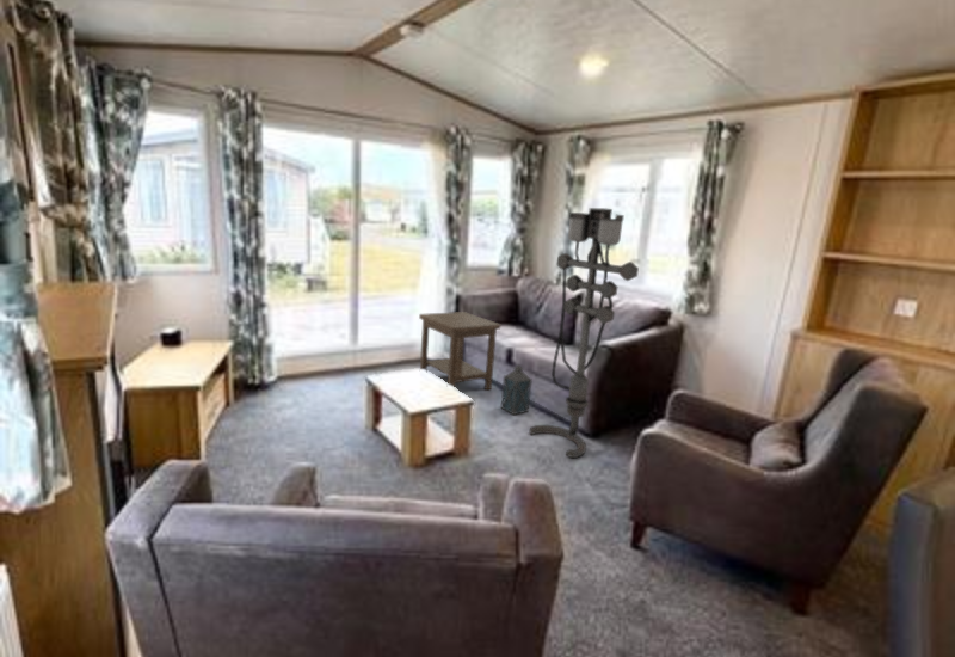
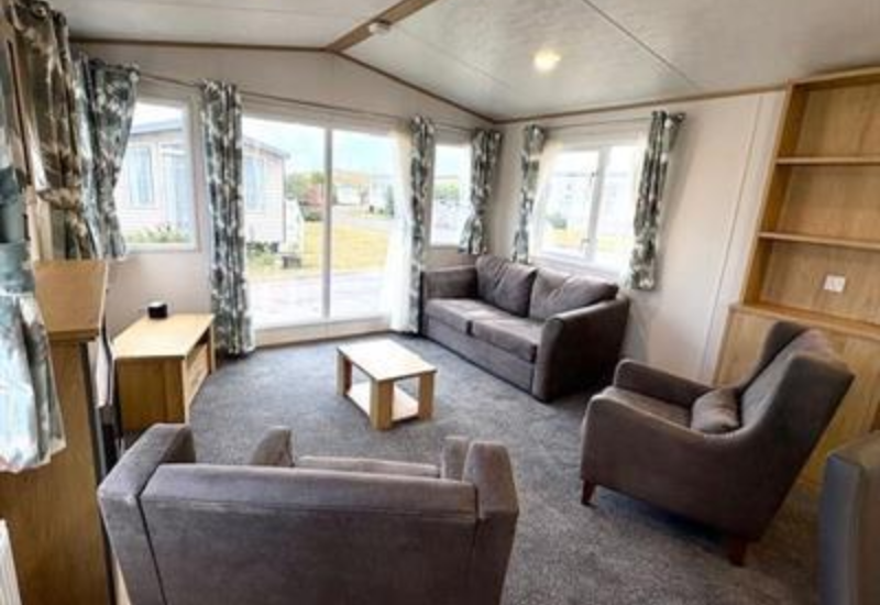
- lantern (516, 387)
- floor lamp (581, 330)
- side table (456, 351)
